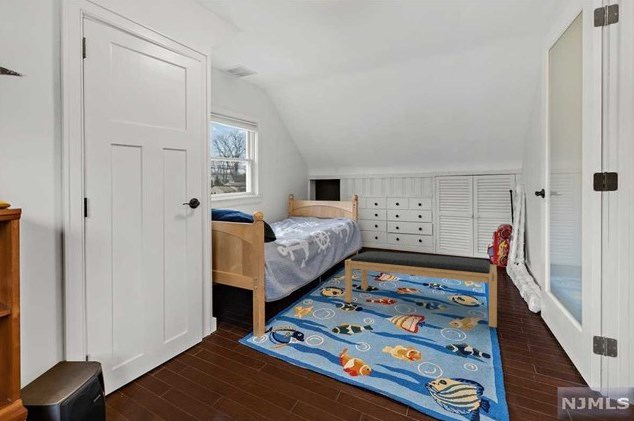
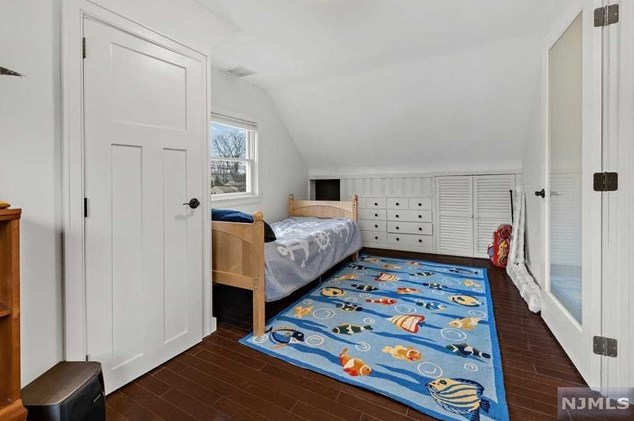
- bench (417, 275)
